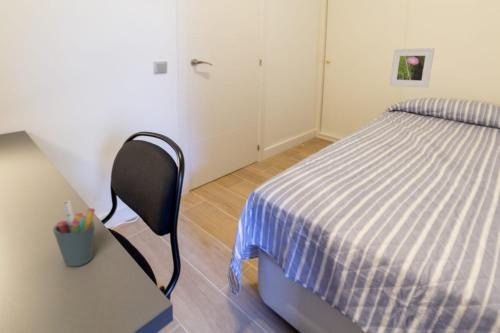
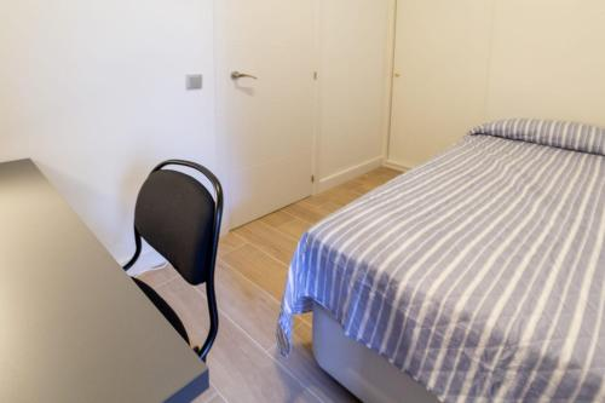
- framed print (410, 68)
- pen holder (76, 233)
